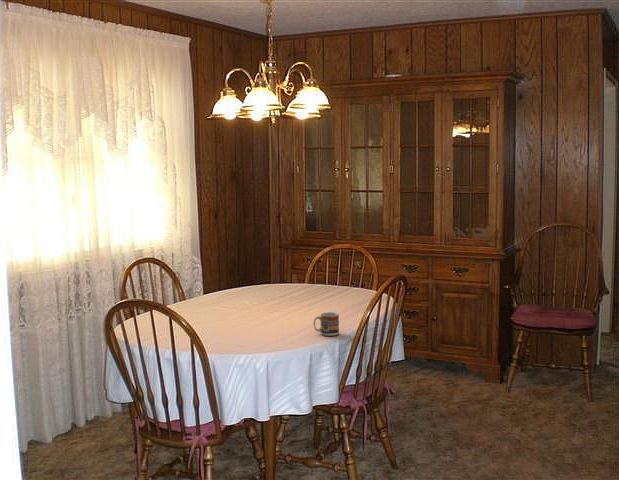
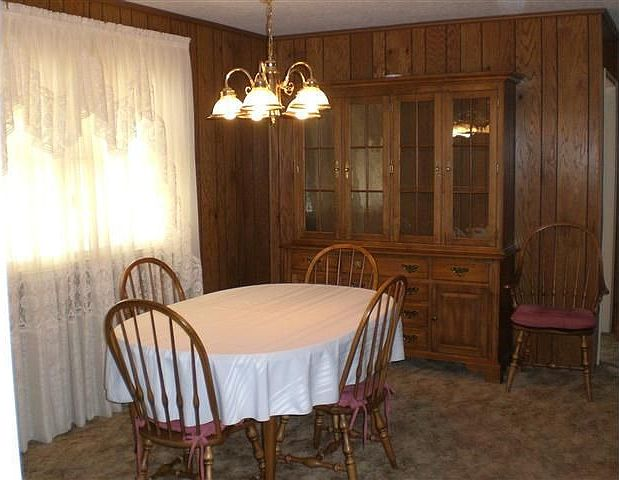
- cup (326, 323)
